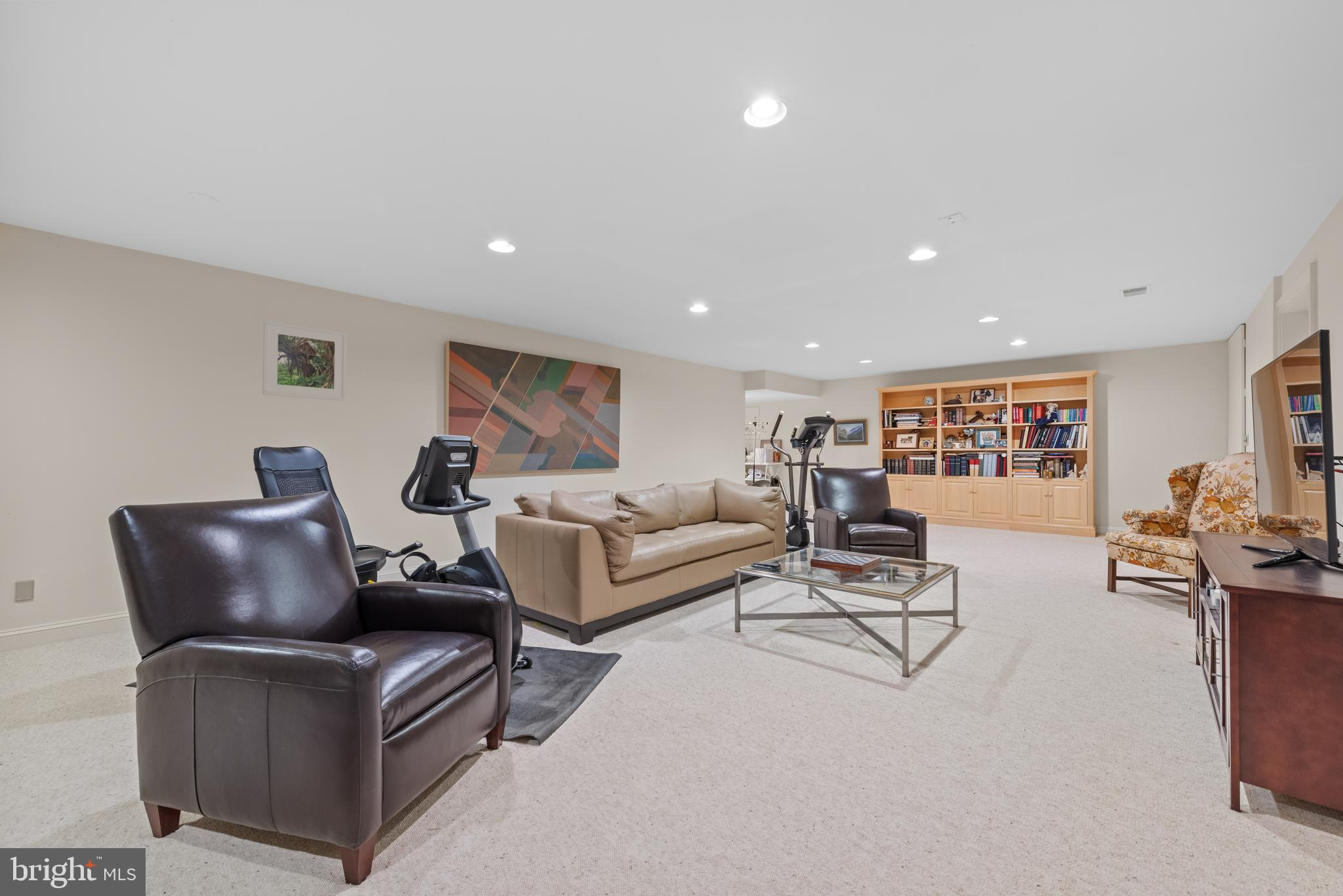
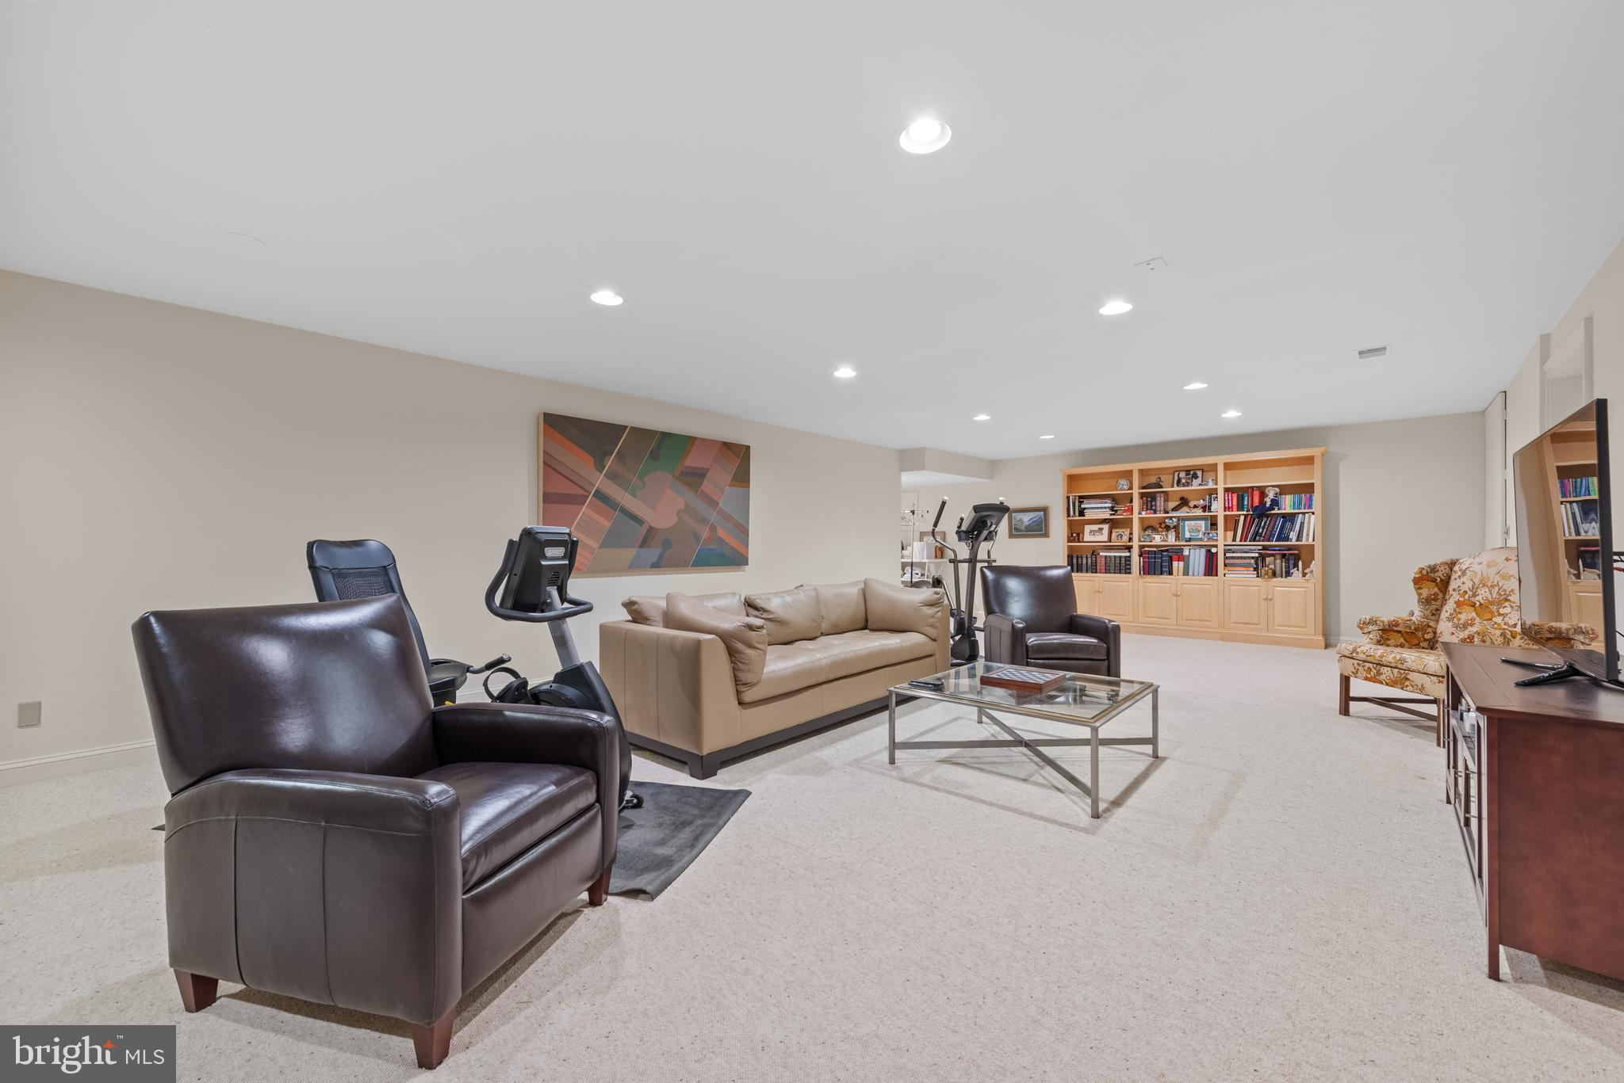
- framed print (306, 362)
